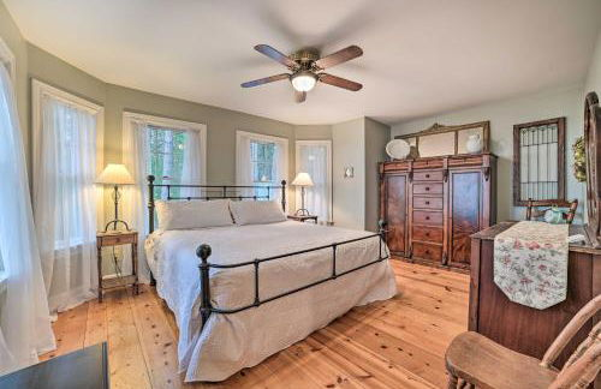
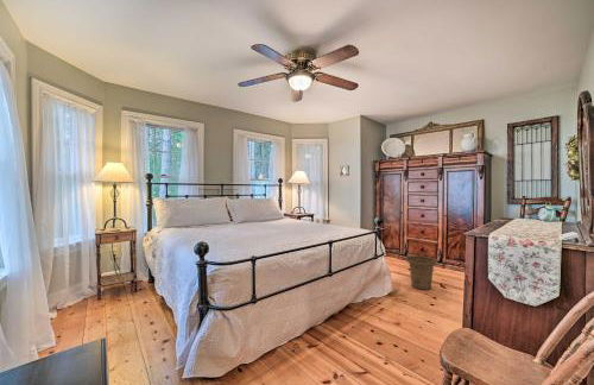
+ basket (421, 272)
